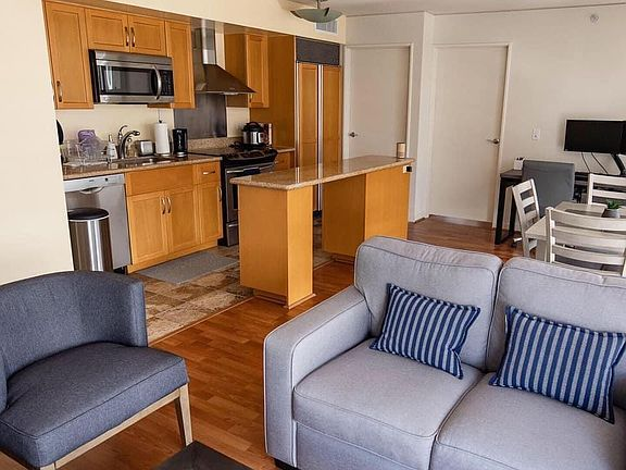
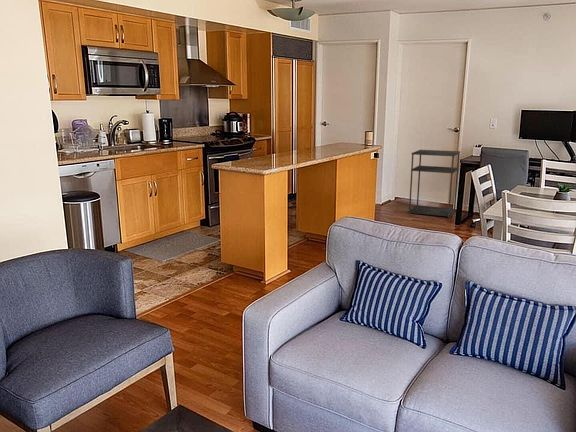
+ shelving unit (438, 172)
